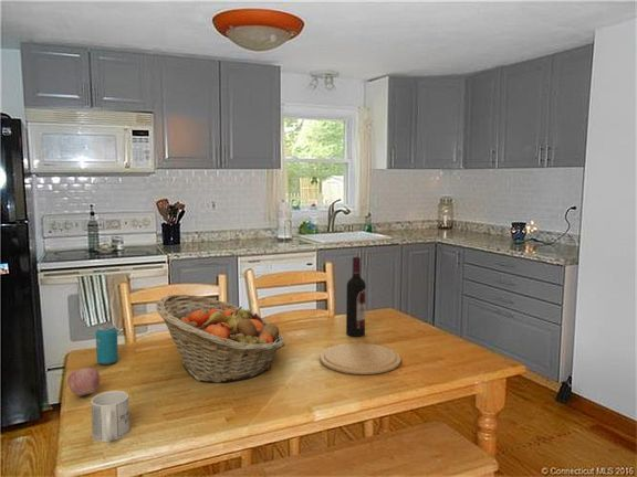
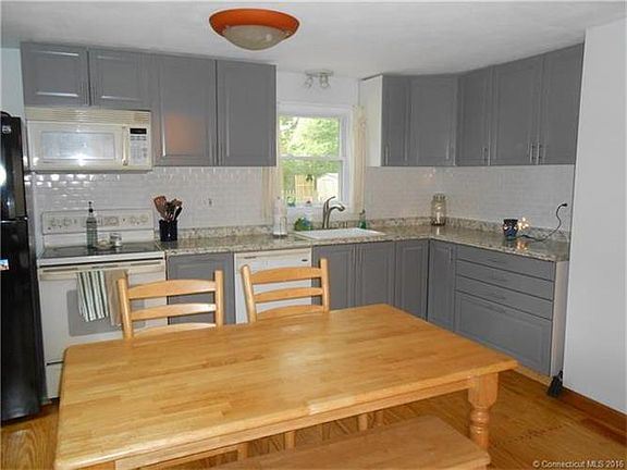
- beverage can (106, 344)
- plate (359, 357)
- mug (109, 418)
- wine bottle (355, 296)
- apple (83, 381)
- fruit basket (221, 331)
